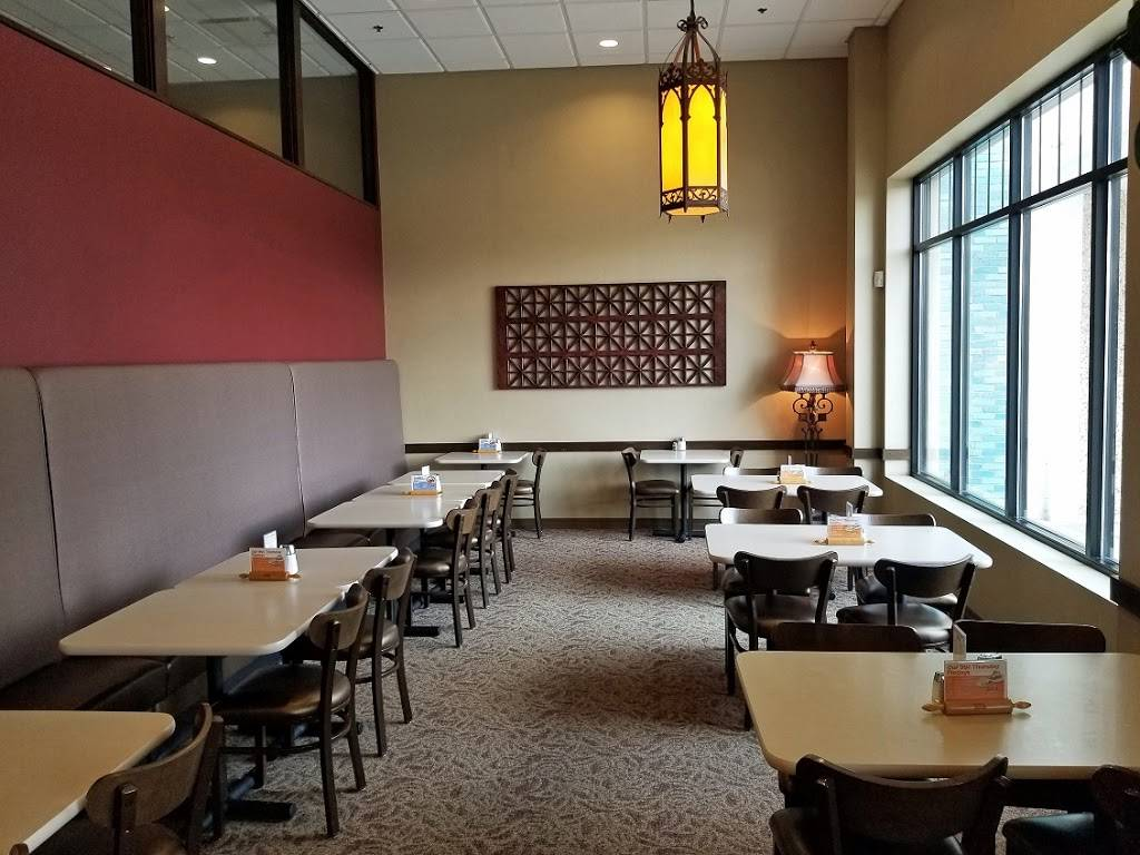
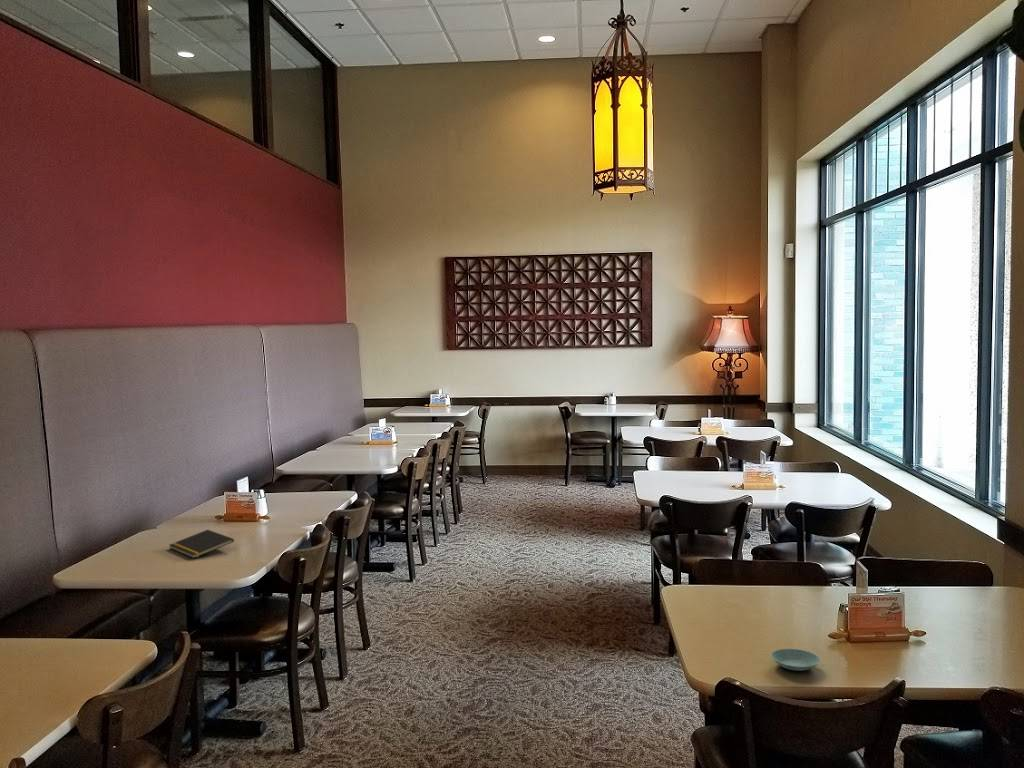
+ notepad (201, 543)
+ saucer (795, 661)
